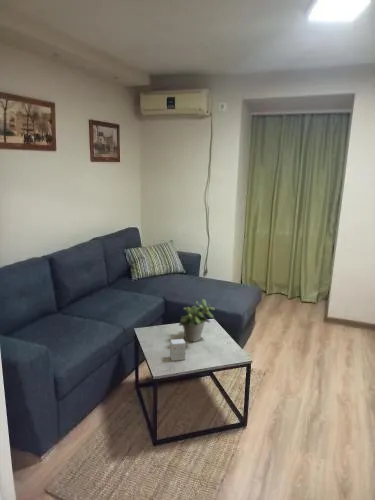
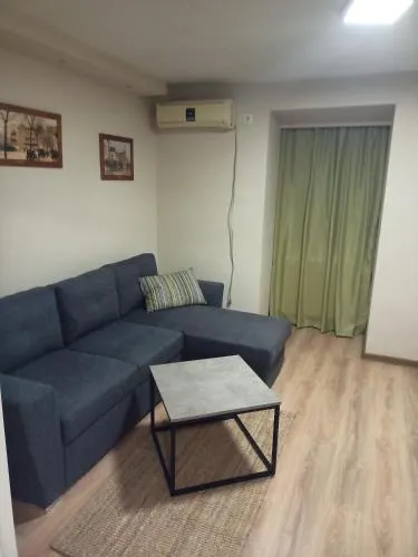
- small box (177, 349)
- potted plant (197, 321)
